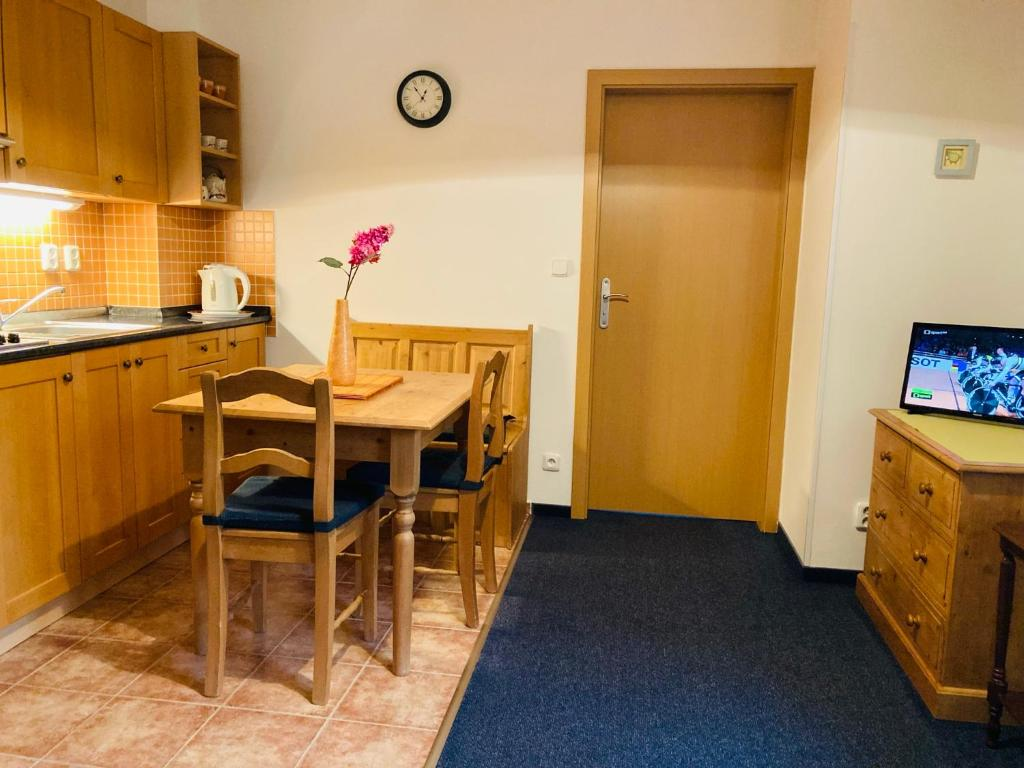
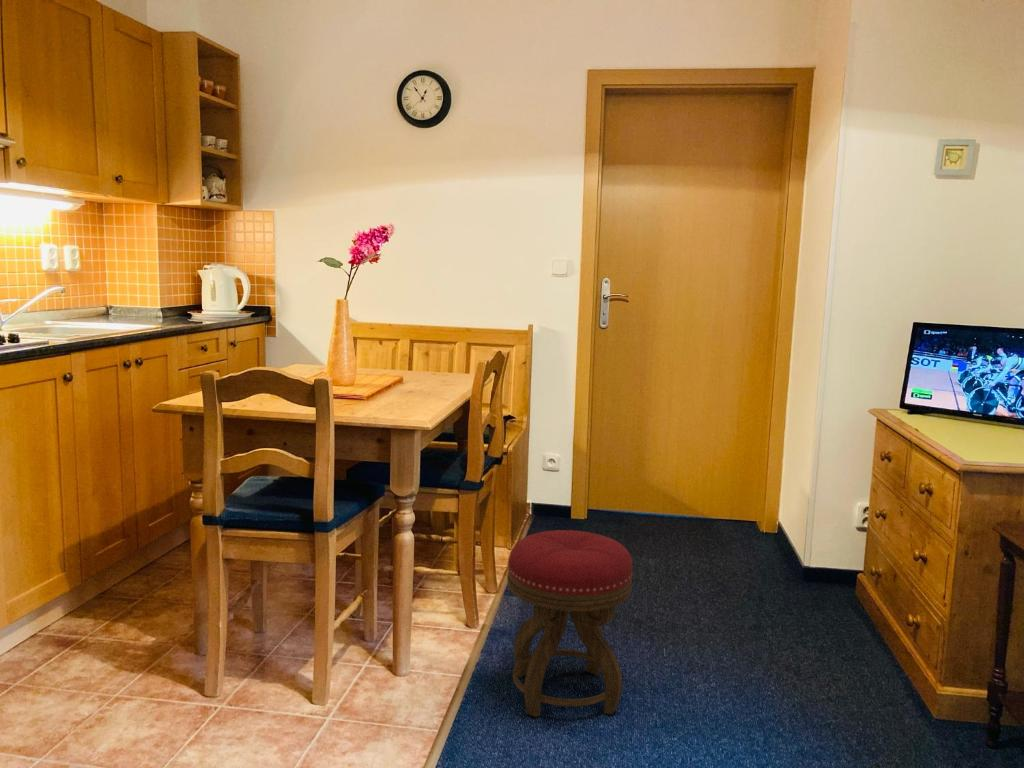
+ stool (566, 618)
